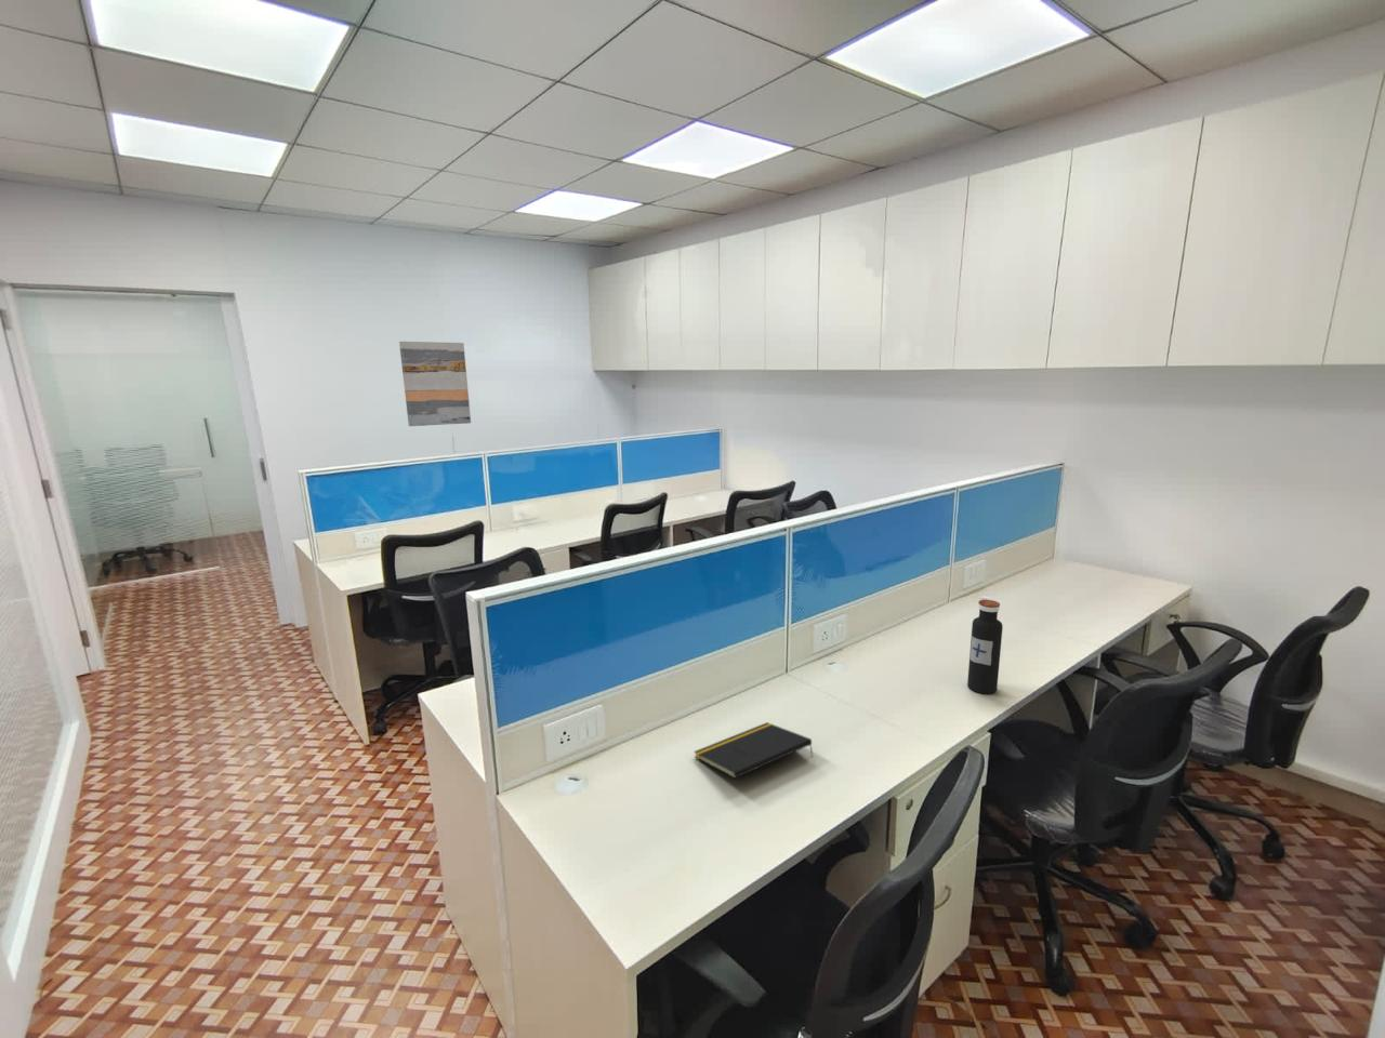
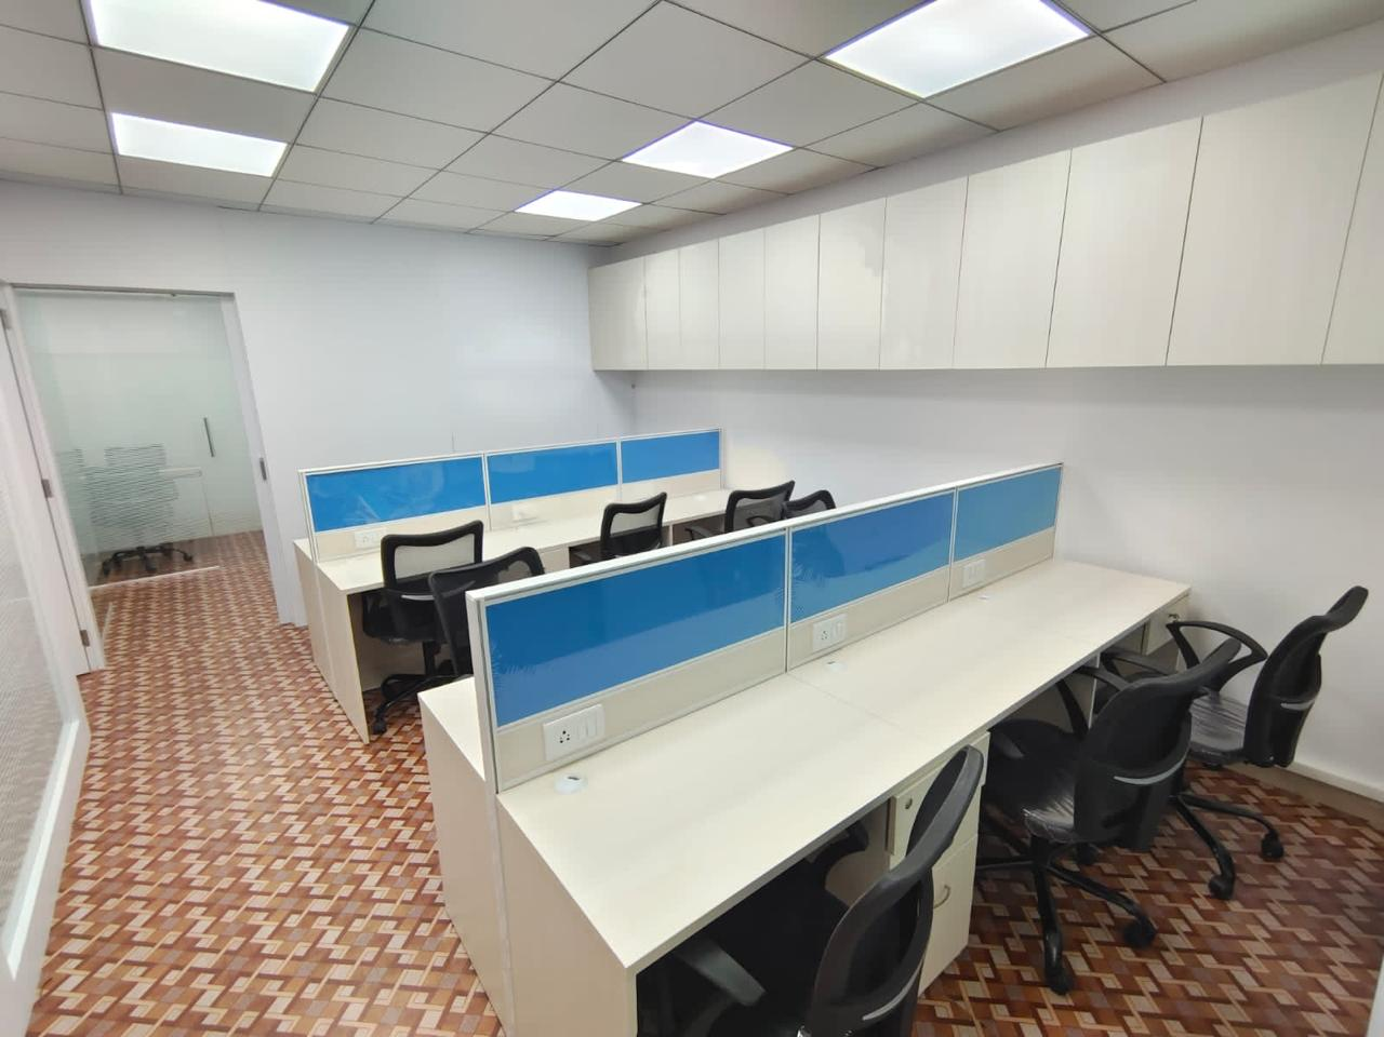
- notepad (752, 747)
- water bottle (985, 645)
- wall art (436, 384)
